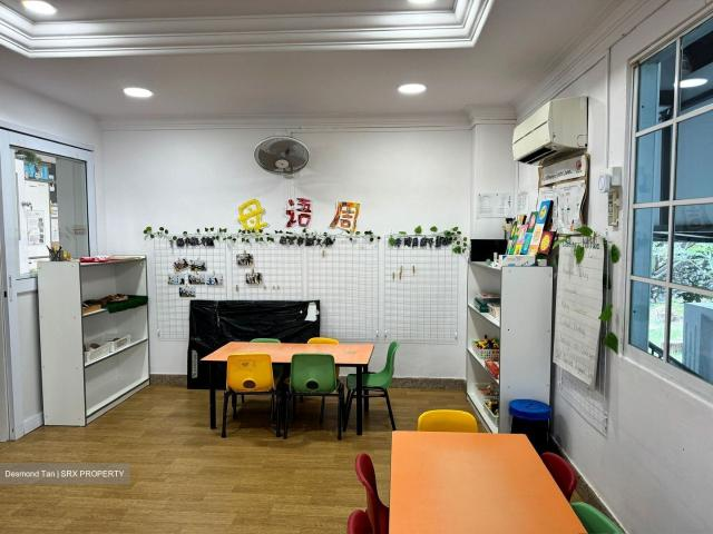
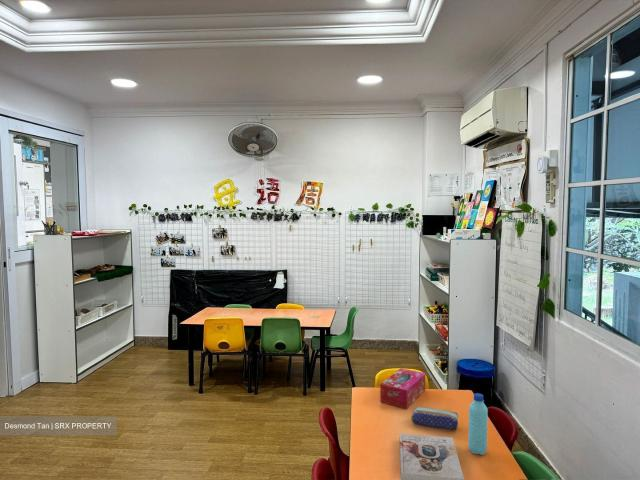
+ book (428, 457)
+ water bottle (478, 423)
+ pencil case (434, 417)
+ tissue box (403, 387)
